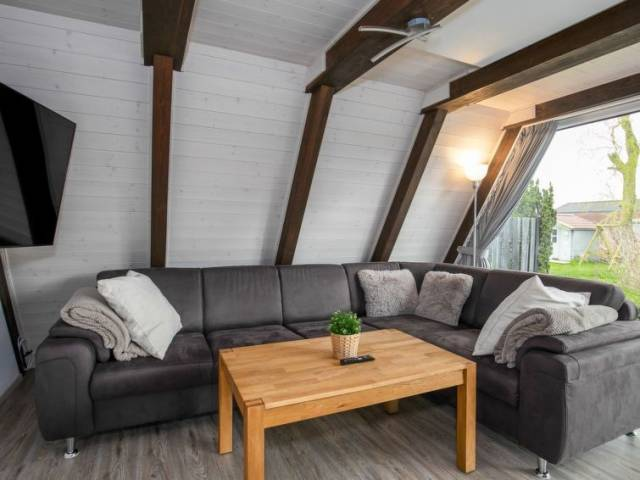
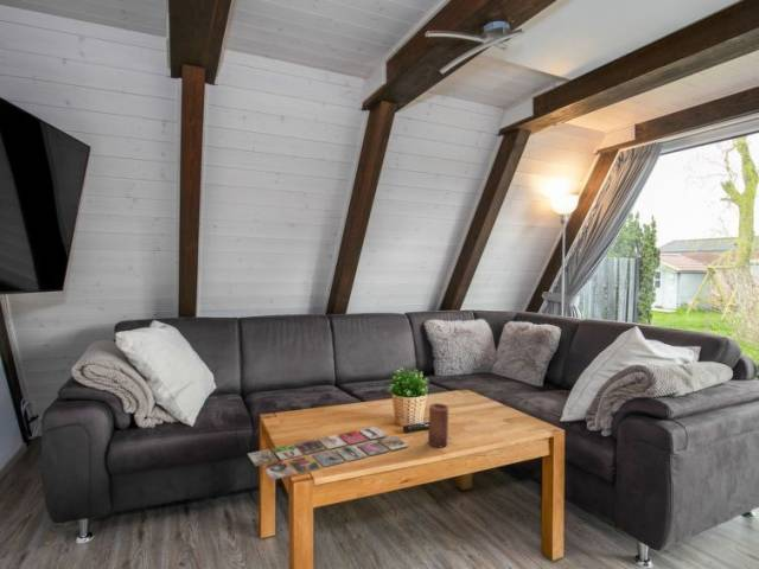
+ candle (438, 424)
+ magazine (330, 450)
